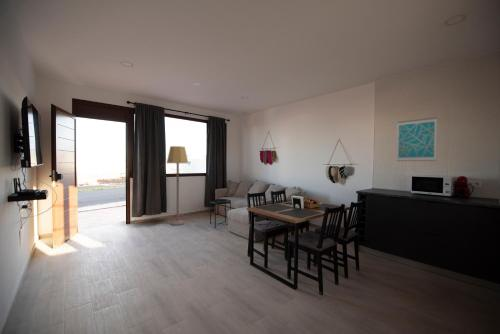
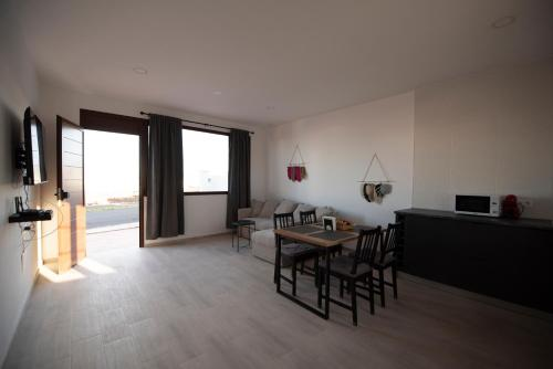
- wall art (415, 140)
- lamp (177, 185)
